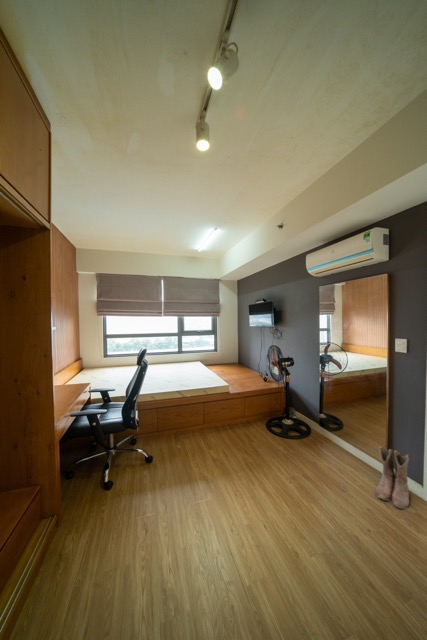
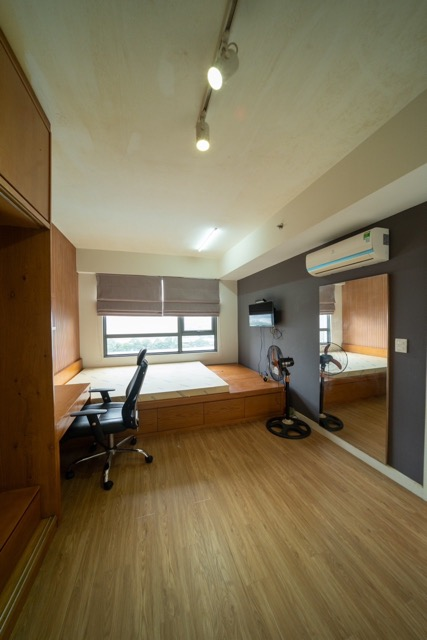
- boots (393, 473)
